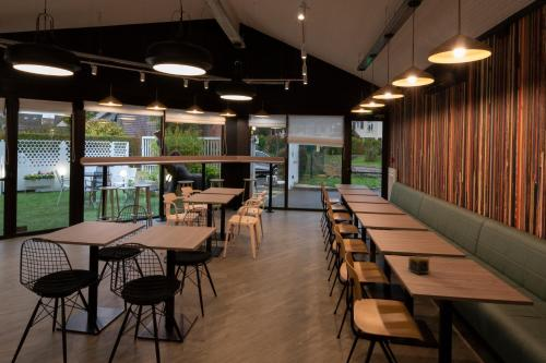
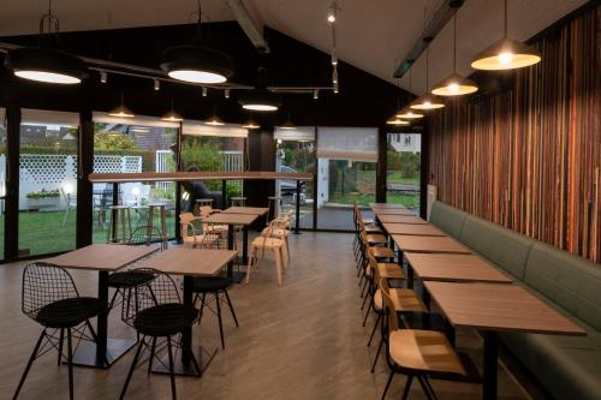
- candle (418, 265)
